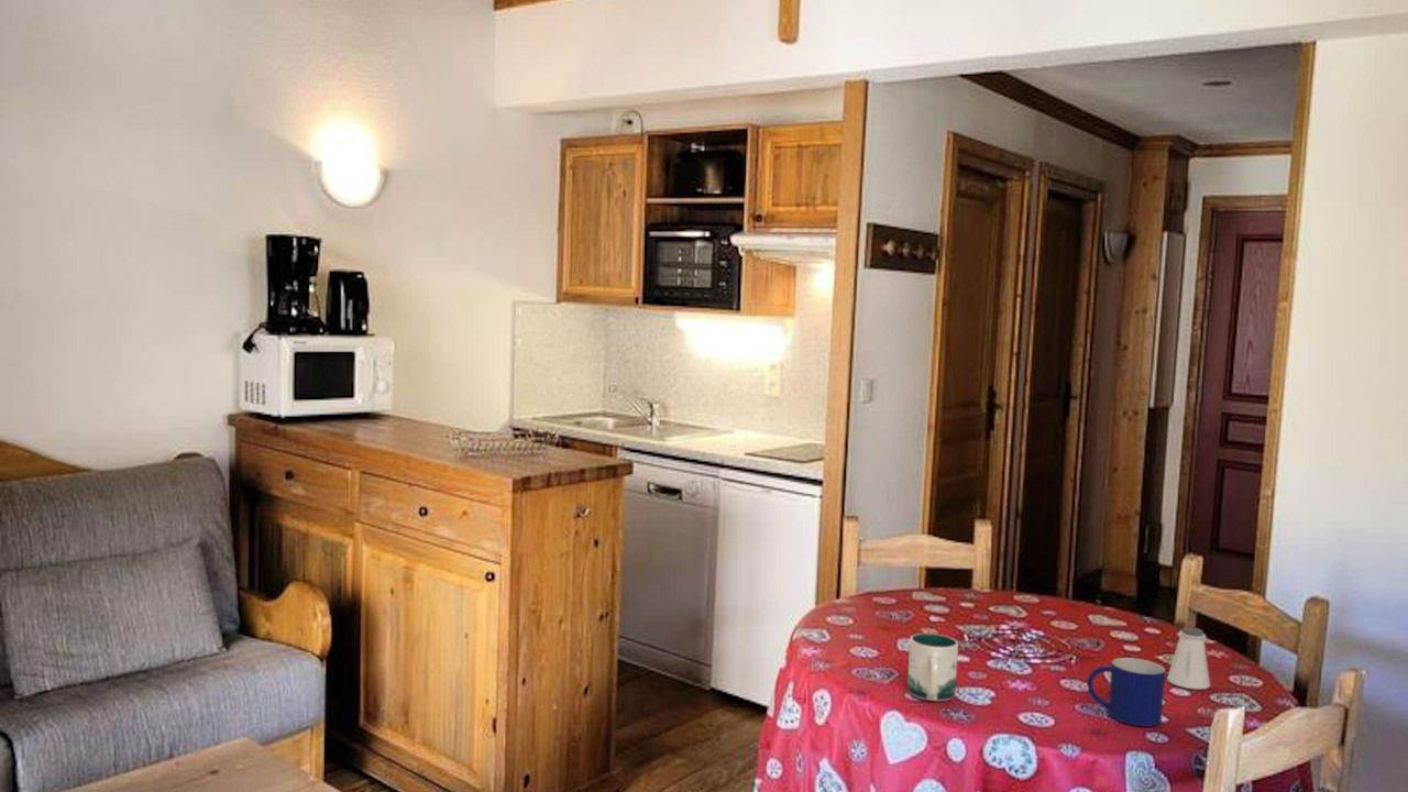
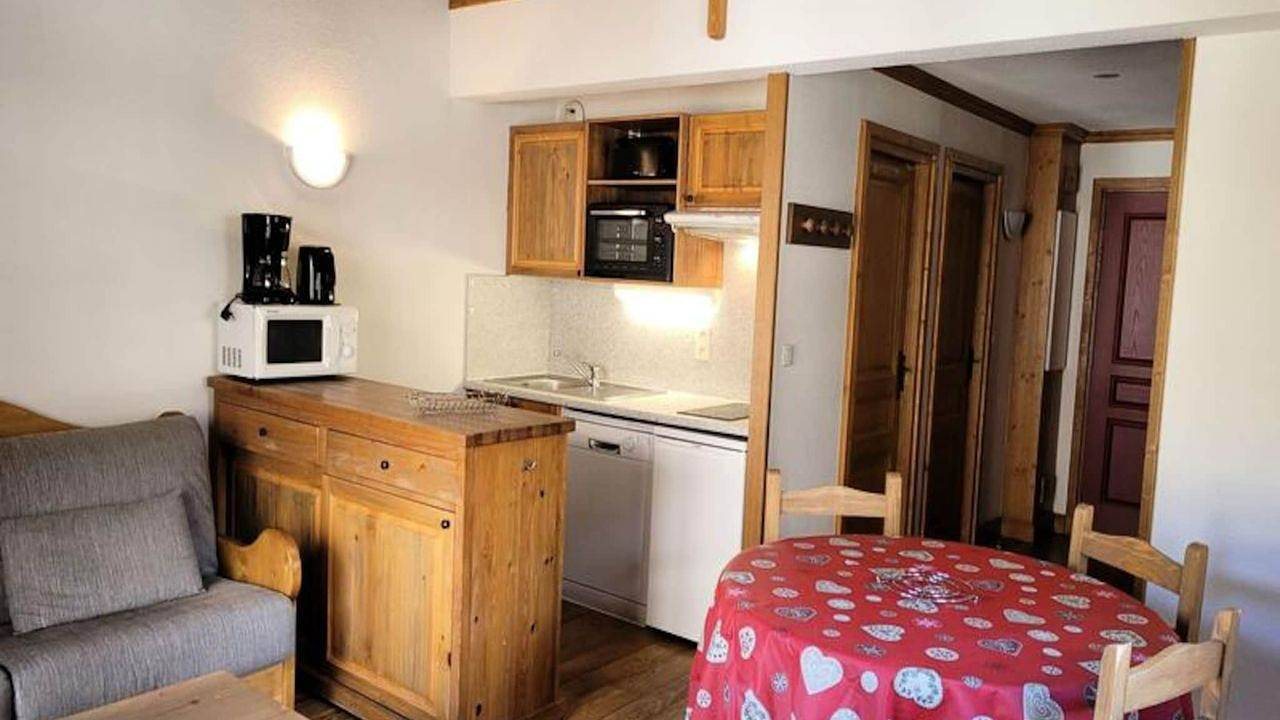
- mug (933, 670)
- mug (1124, 690)
- saltshaker (1190, 656)
